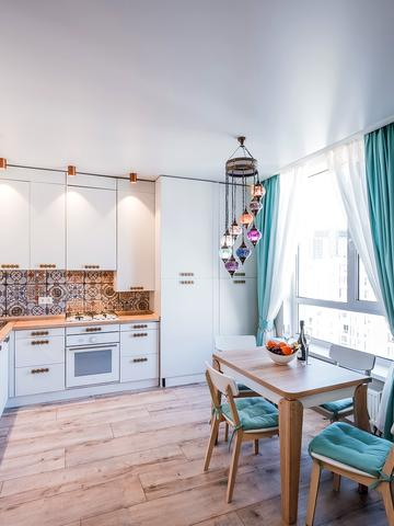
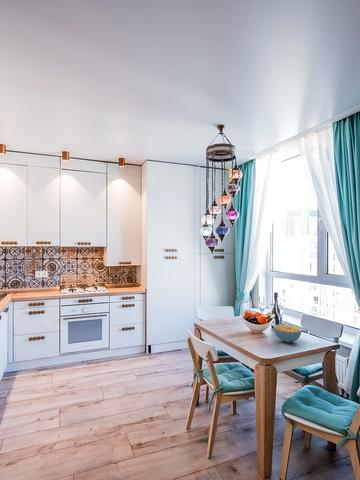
+ cereal bowl (287, 334)
